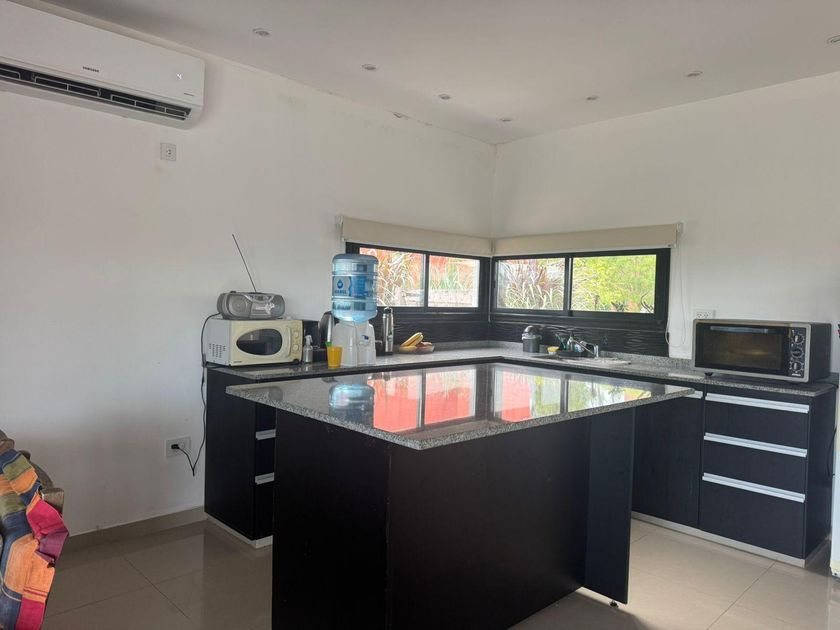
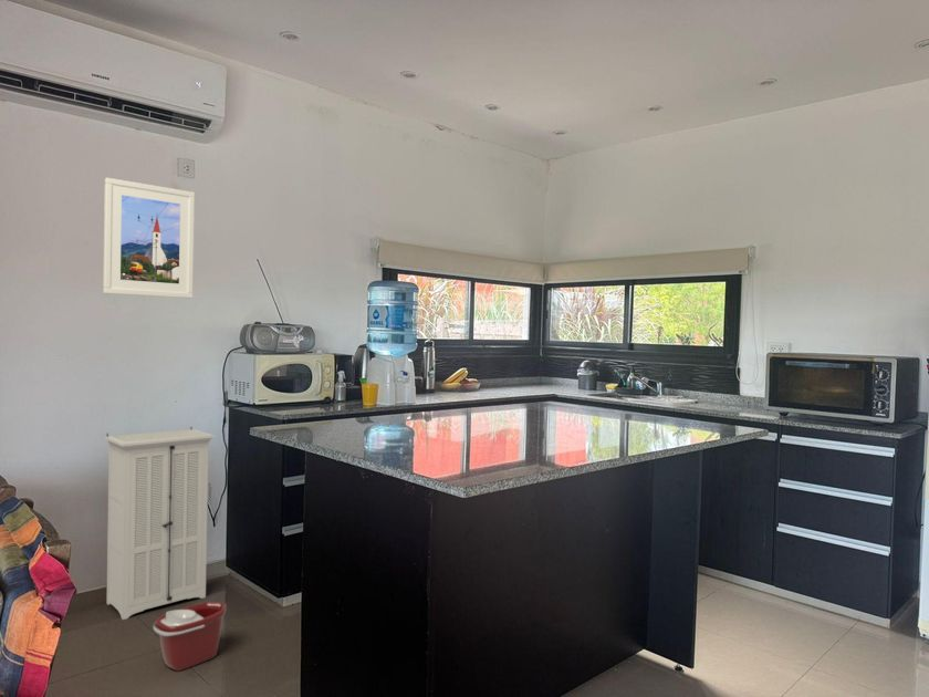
+ bucket (191, 633)
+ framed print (150, 240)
+ storage cabinet (159, 517)
